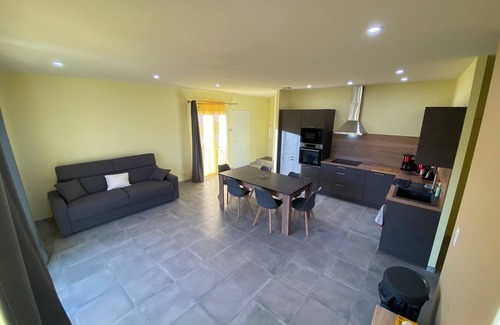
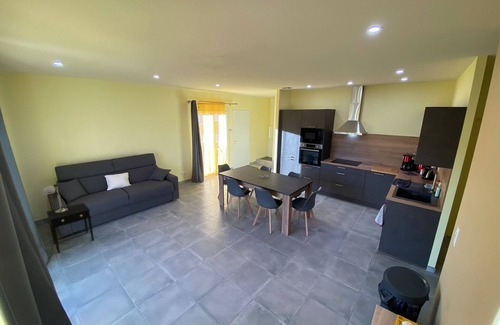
+ side table (69, 223)
+ lamp (58, 199)
